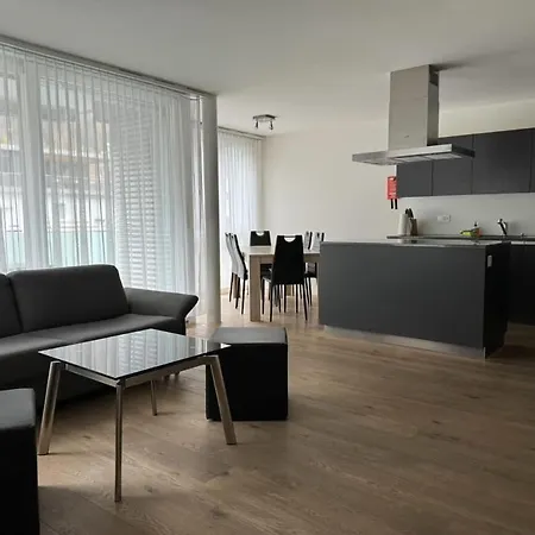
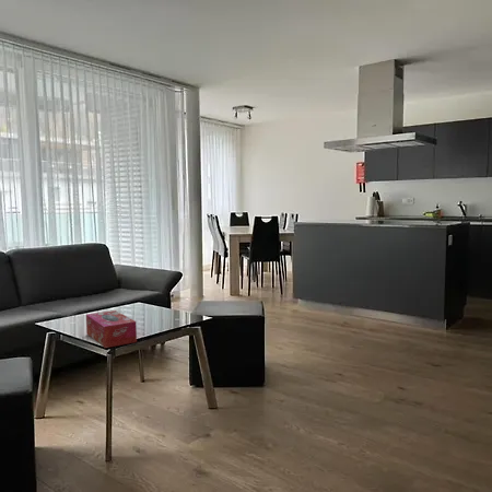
+ tissue box (110, 327)
